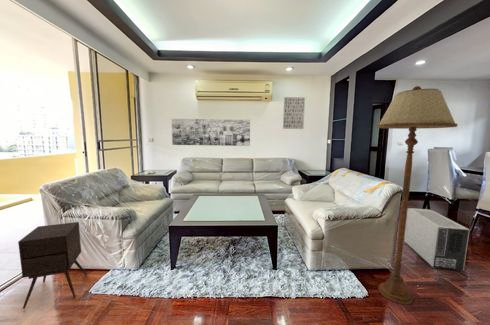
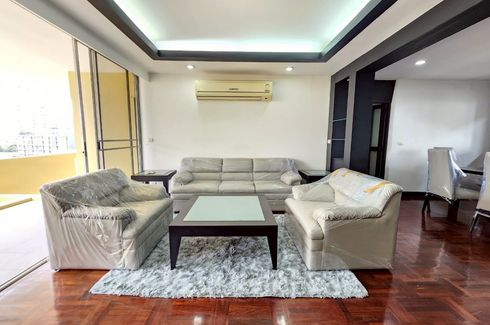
- wall art (211, 132)
- side table (55, 260)
- air purifier (431, 236)
- wall art (293, 113)
- floor lamp (406, 196)
